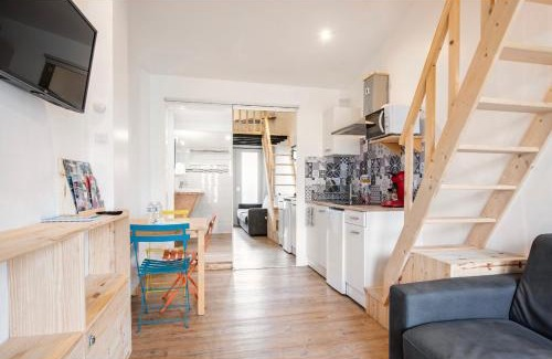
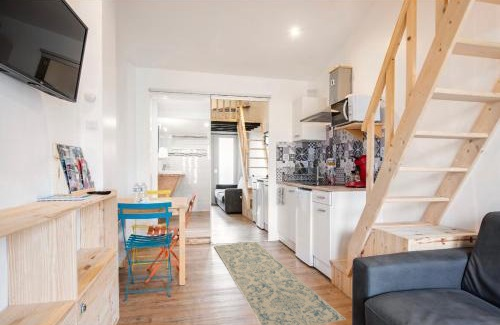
+ rug (259, 271)
